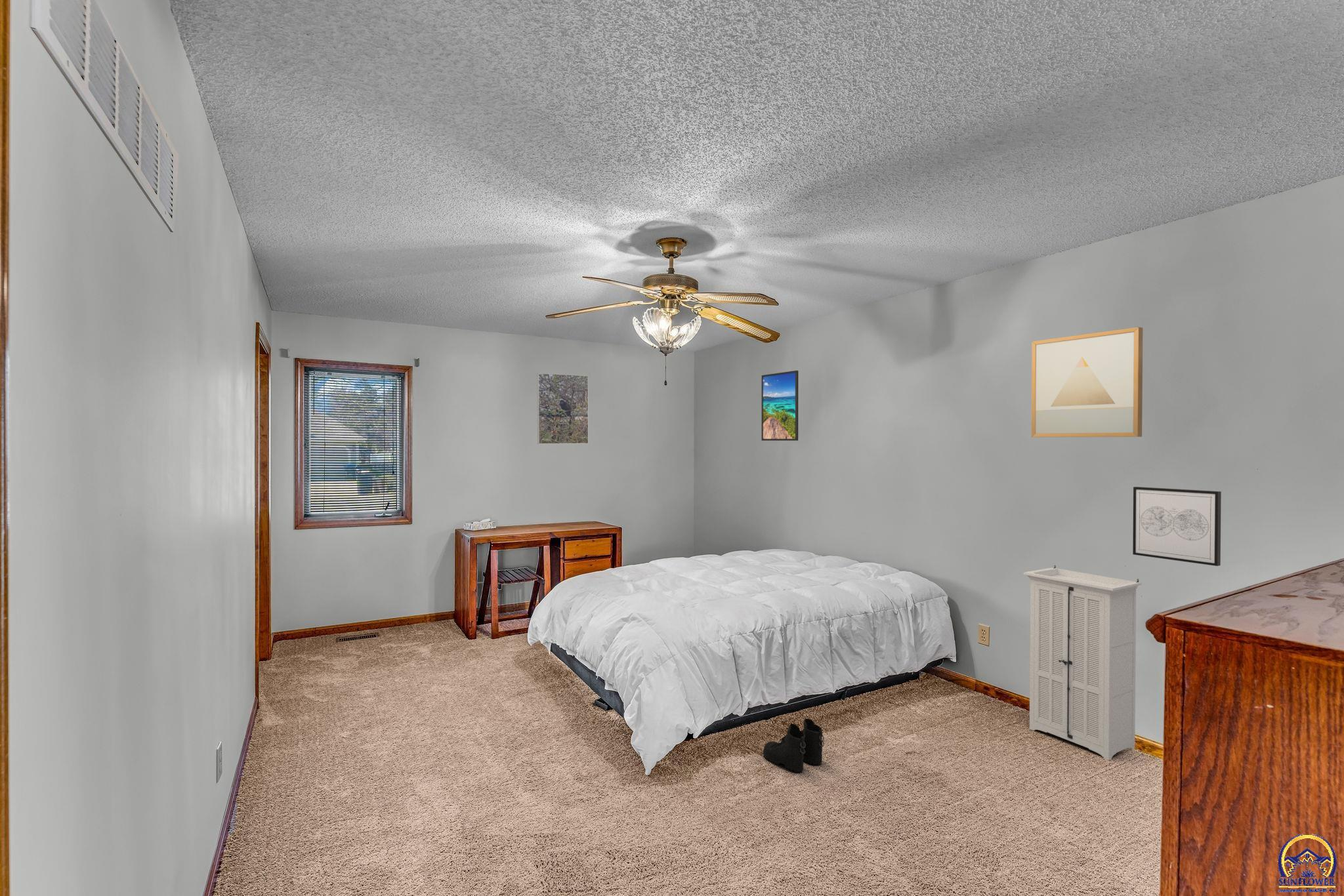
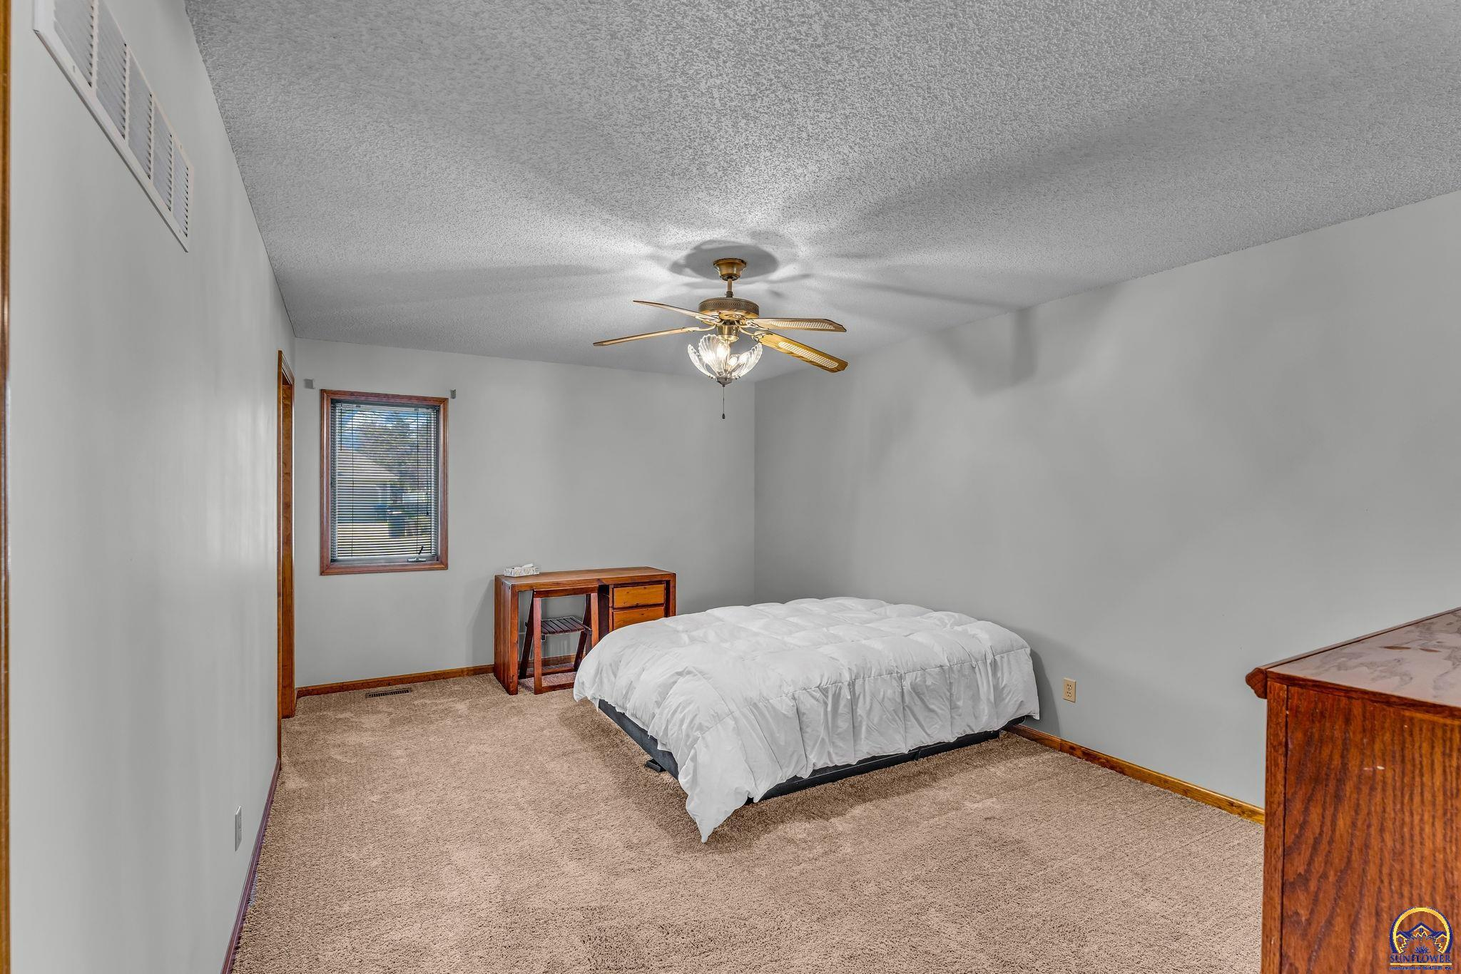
- boots (793, 739)
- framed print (779, 407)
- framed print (563, 409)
- wall art (1175, 524)
- wall art (1083, 386)
- storage cabinet (1080, 657)
